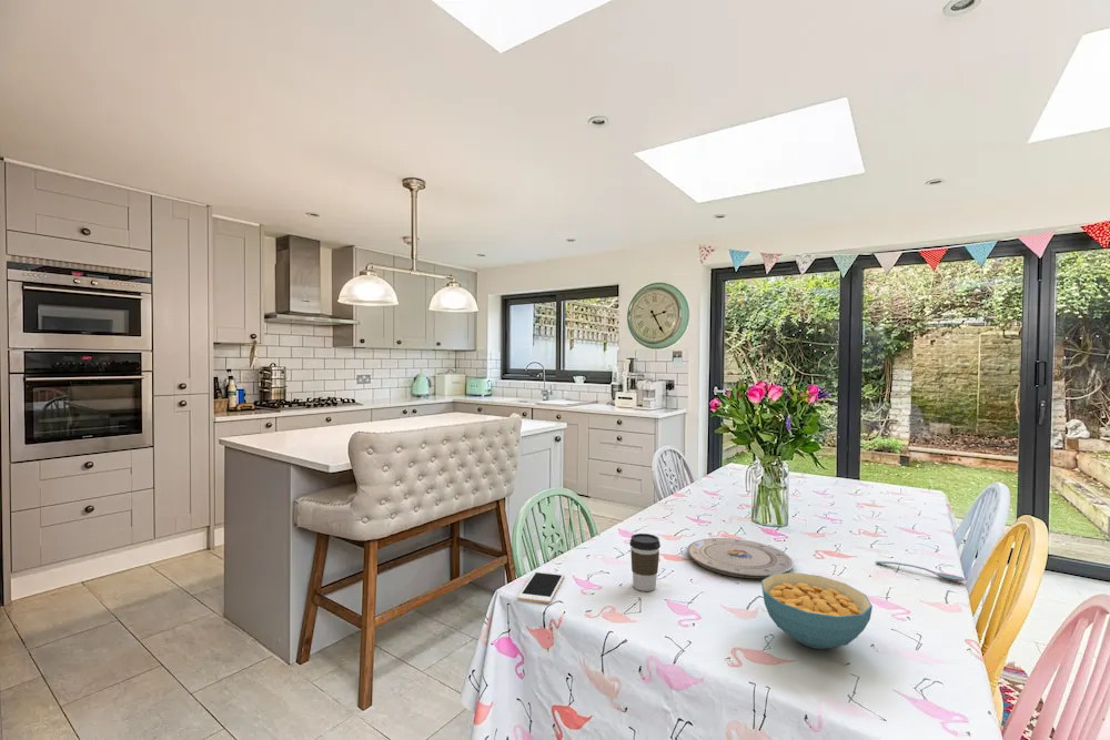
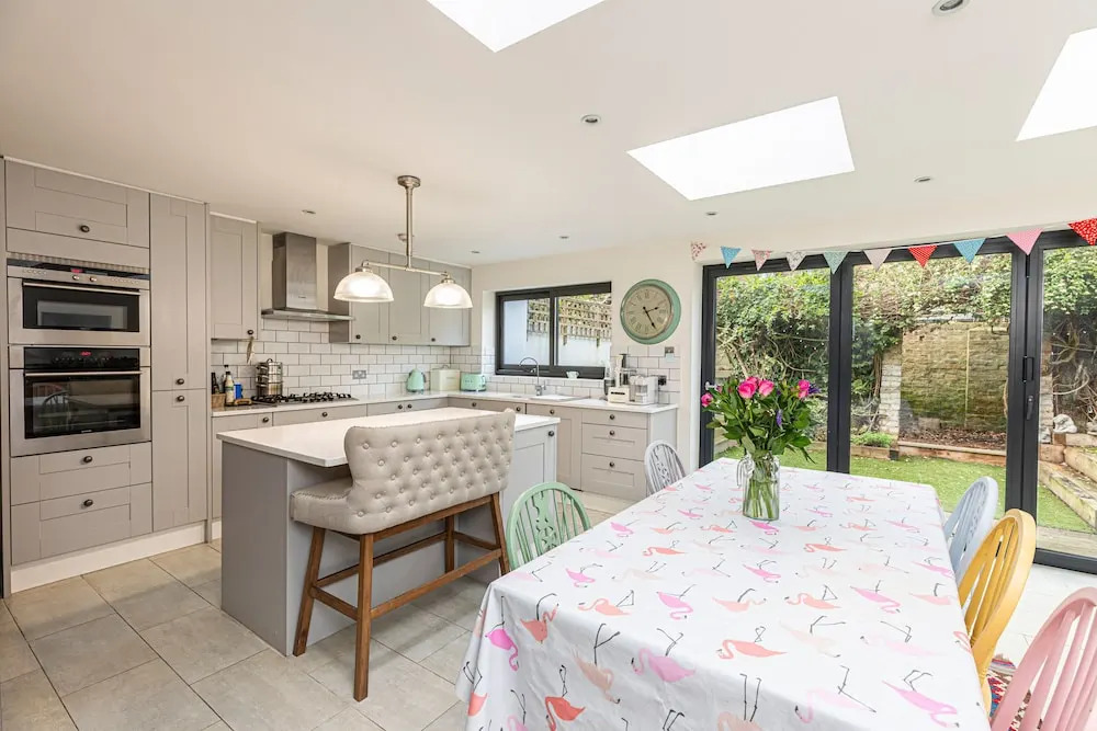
- plate (738, 557)
- coffee cup (644, 561)
- cereal bowl (813, 616)
- spoon (918, 567)
- cell phone (542, 586)
